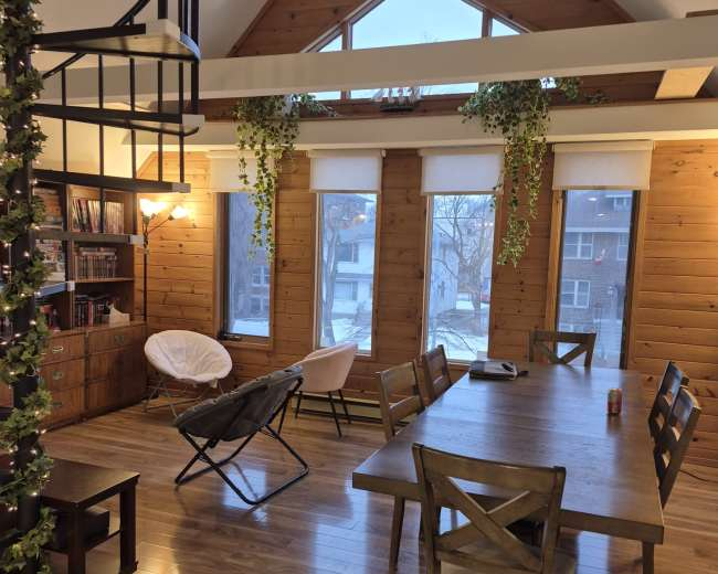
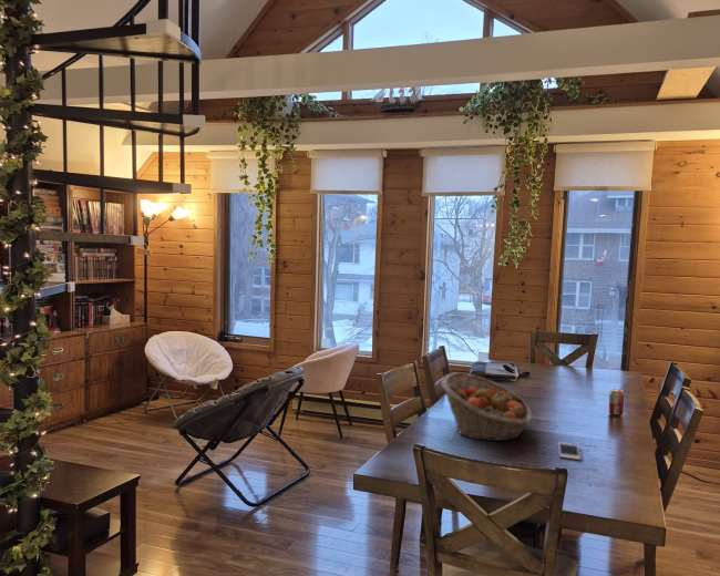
+ cell phone (568, 450)
+ fruit basket (485, 404)
